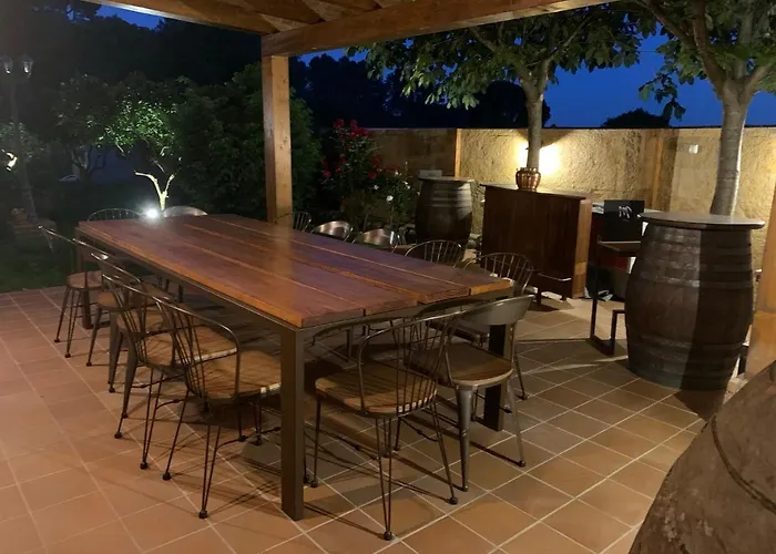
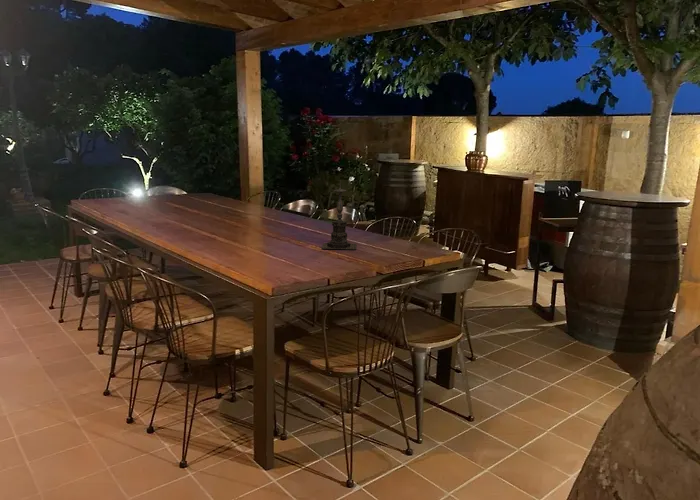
+ candle holder (340, 213)
